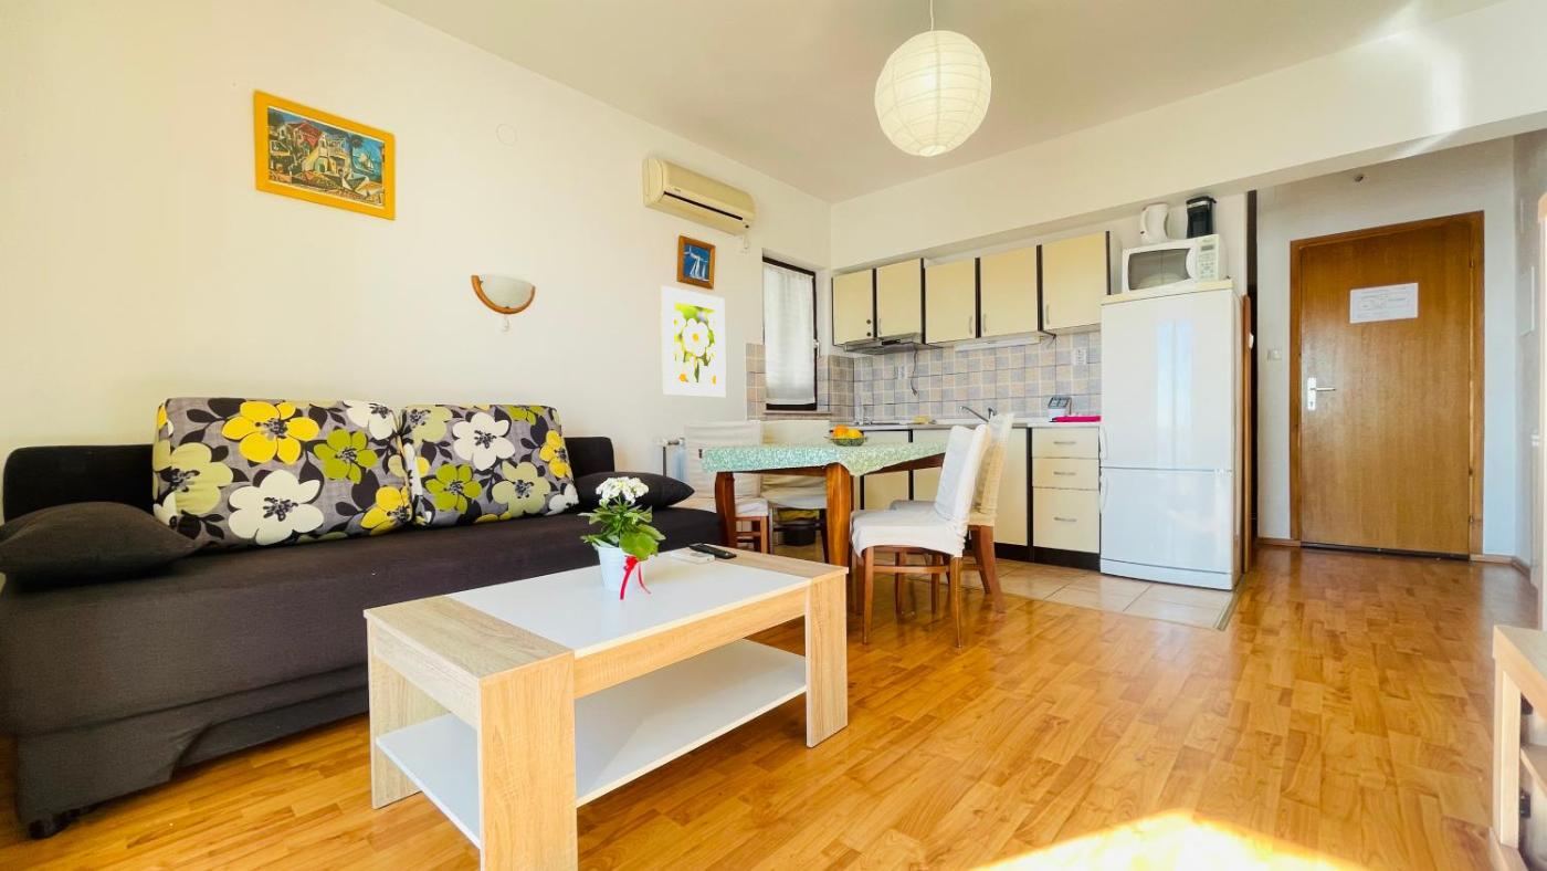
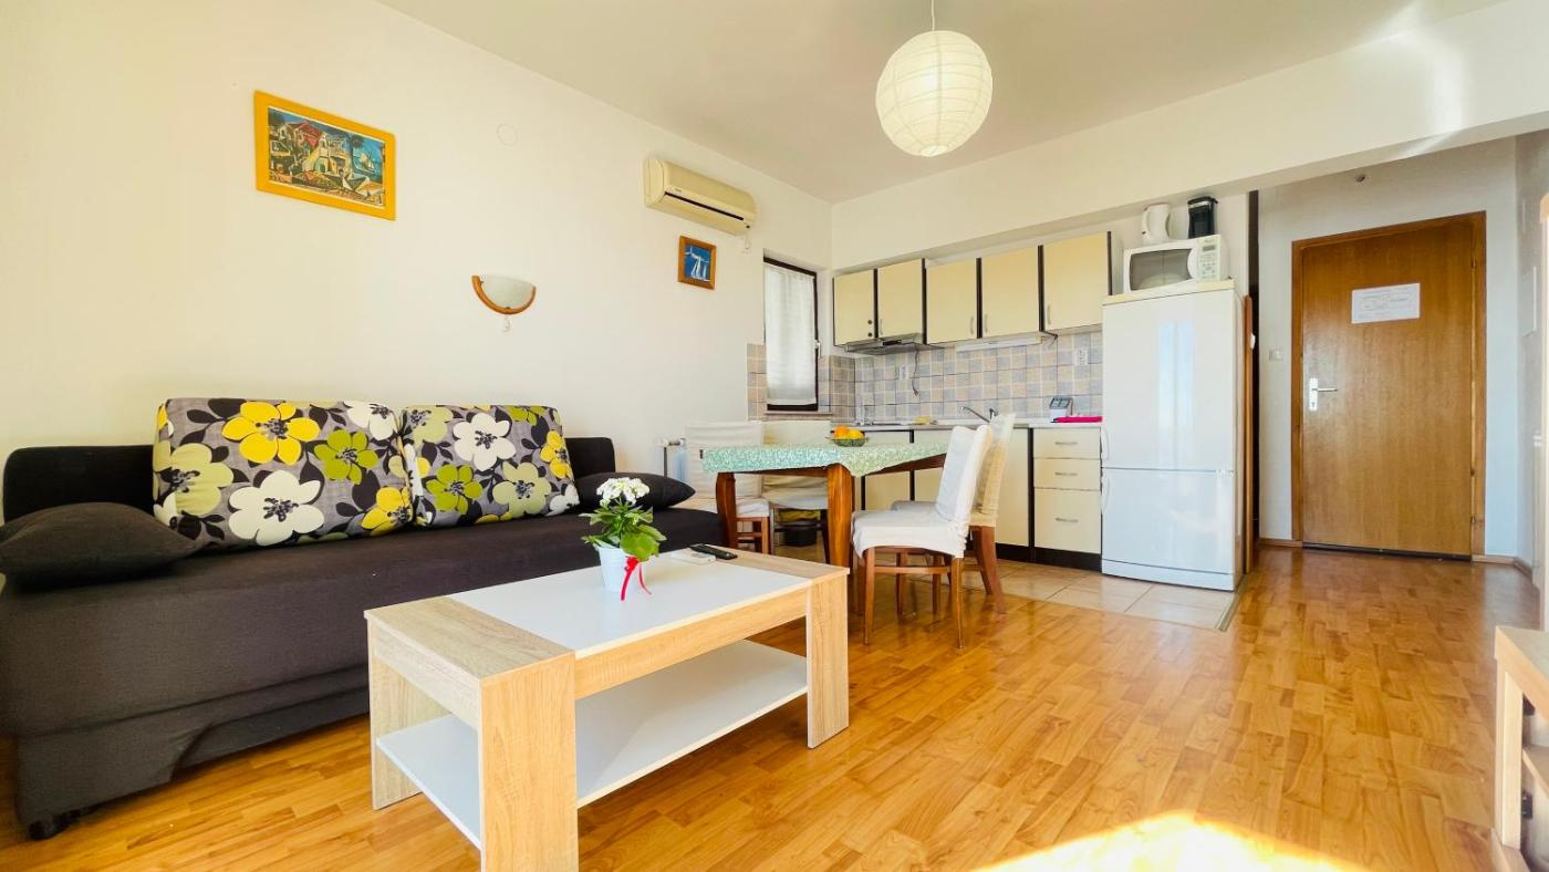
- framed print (694, 344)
